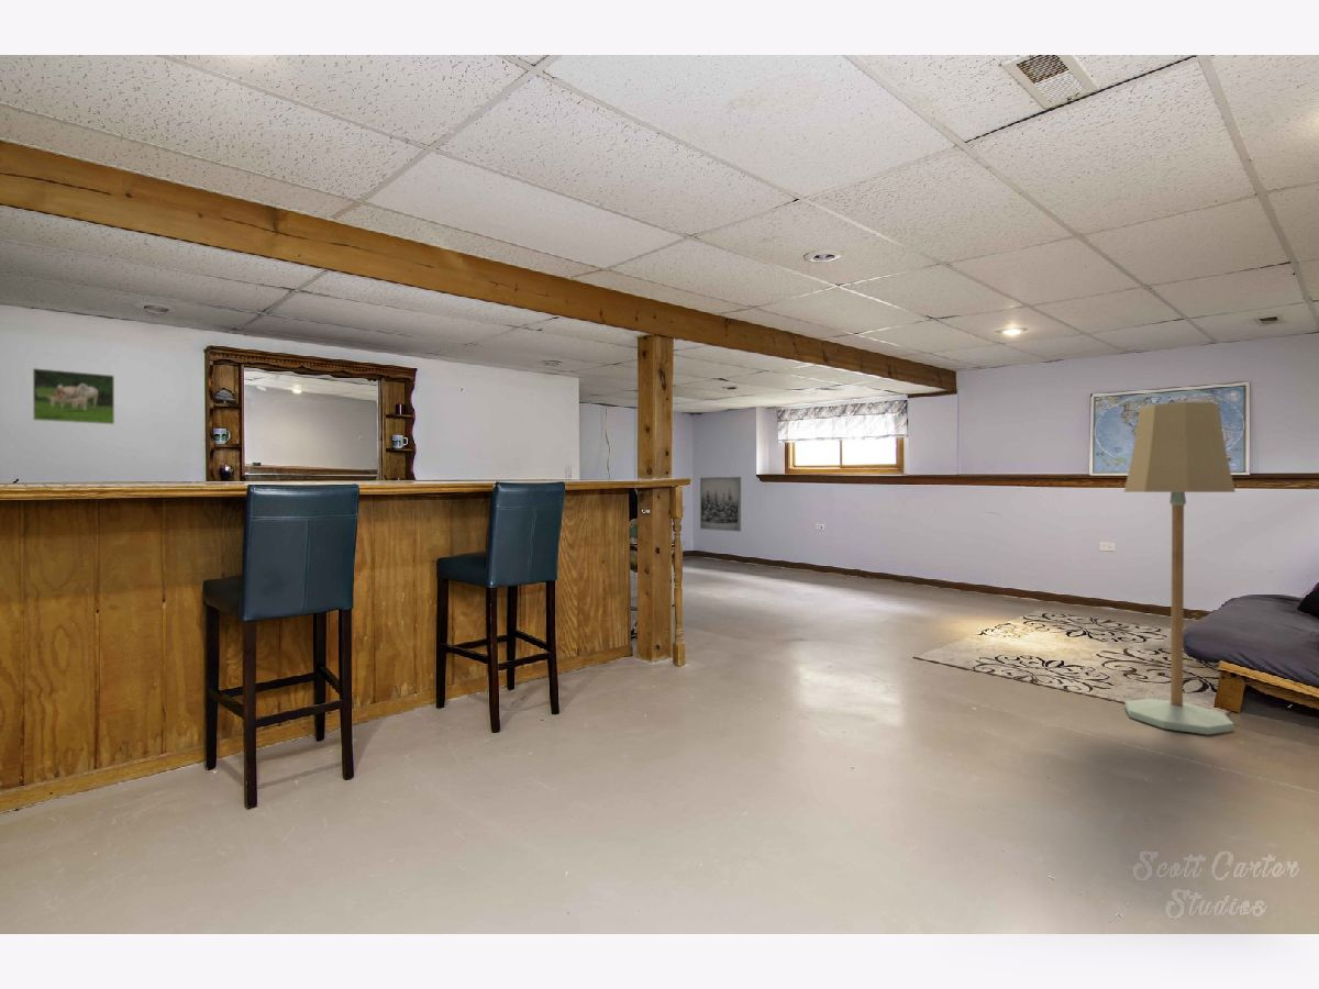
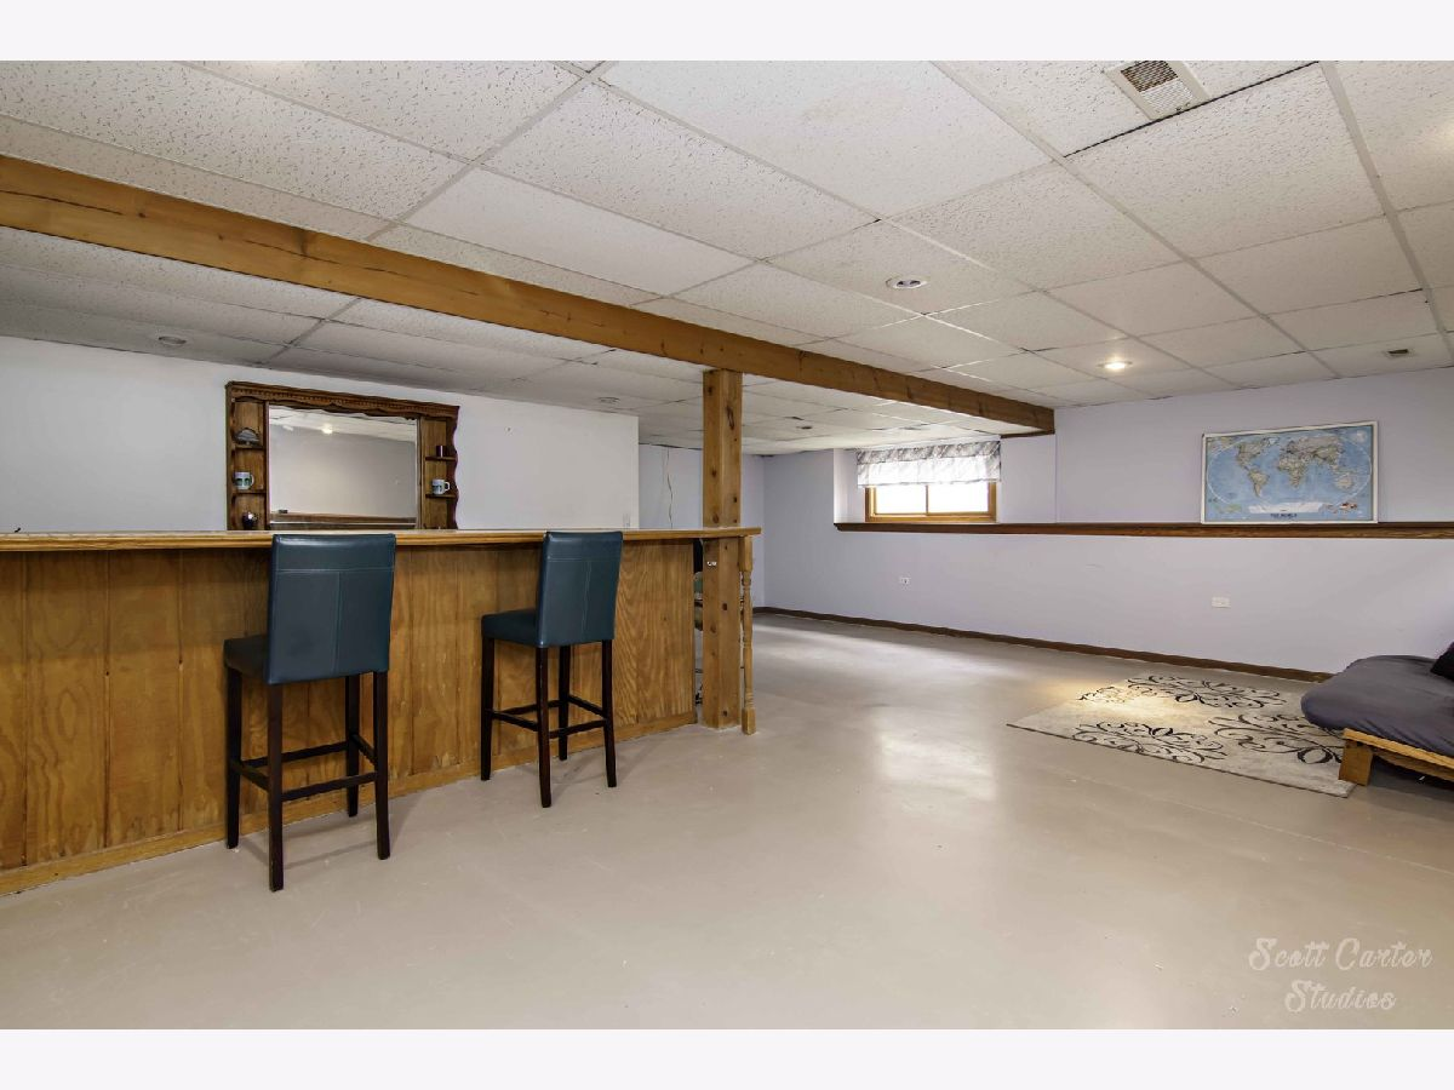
- wall art (720, 503)
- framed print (75, 397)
- floor lamp (1177, 562)
